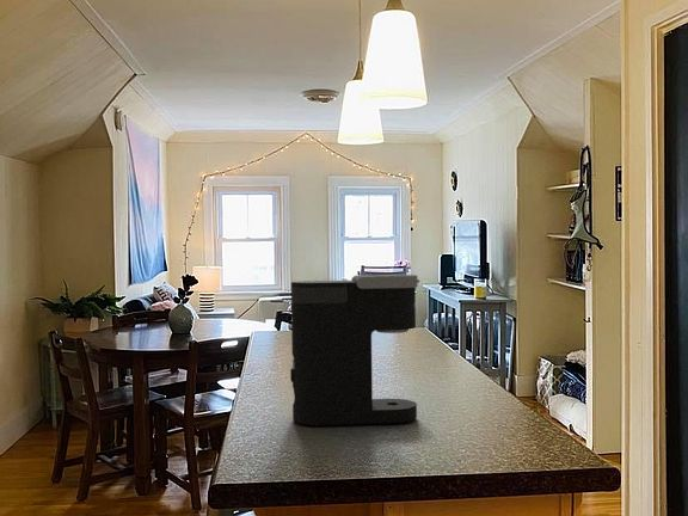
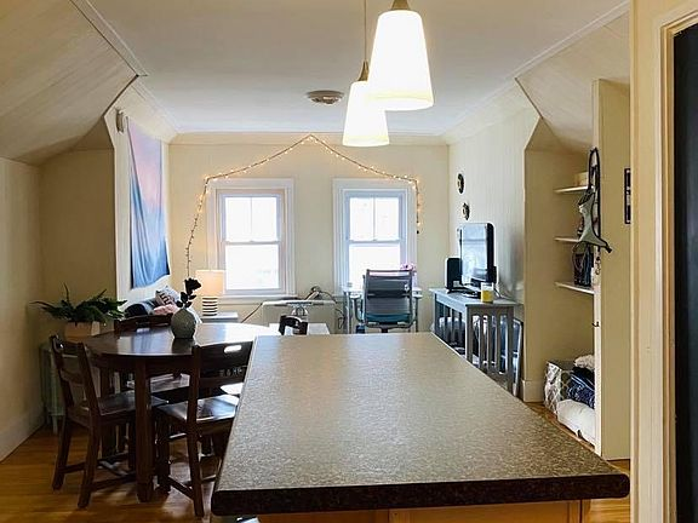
- coffee maker (355, 346)
